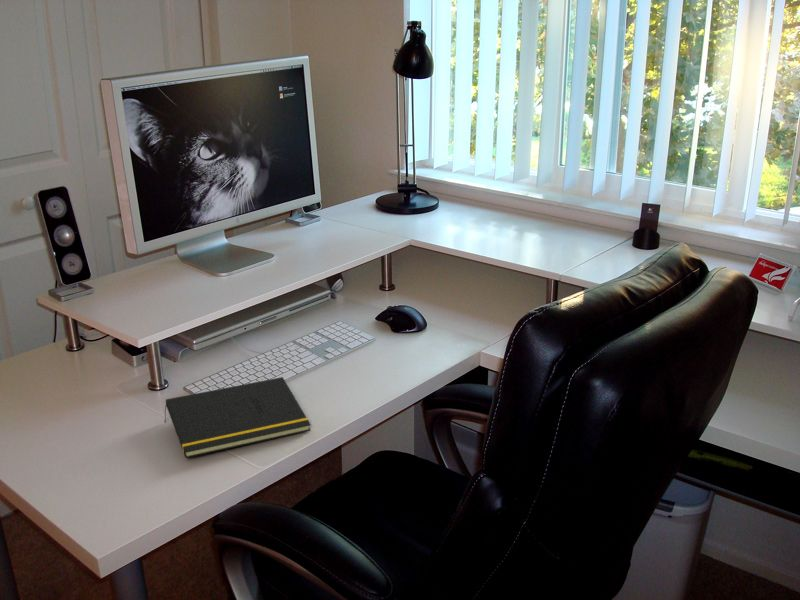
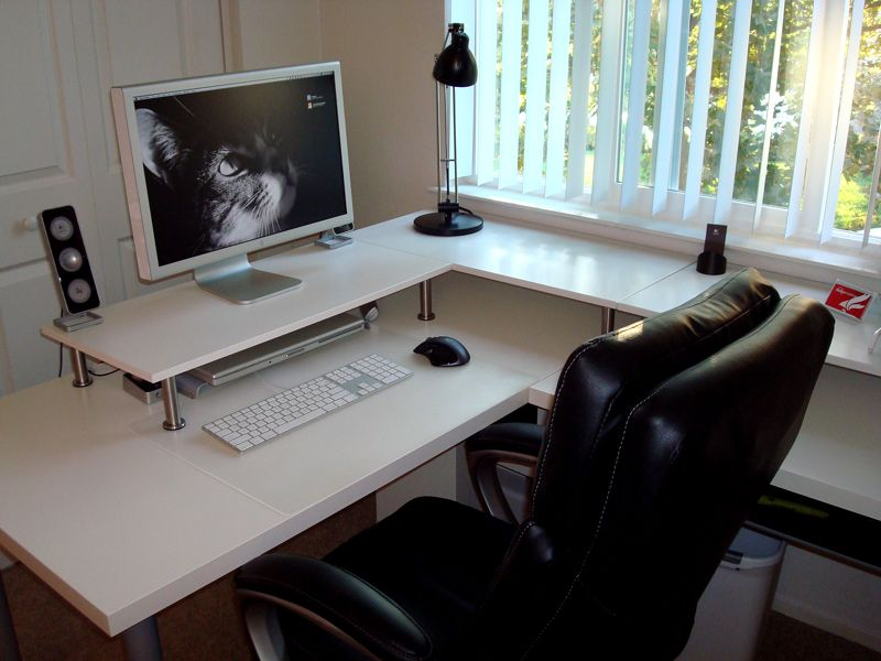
- notepad (237, 414)
